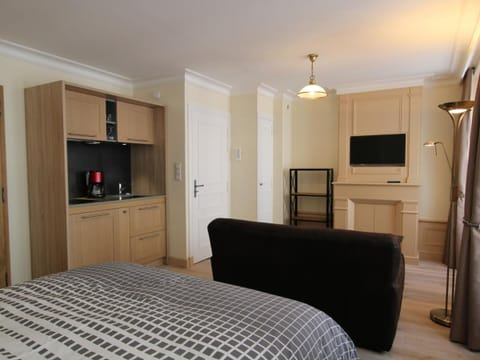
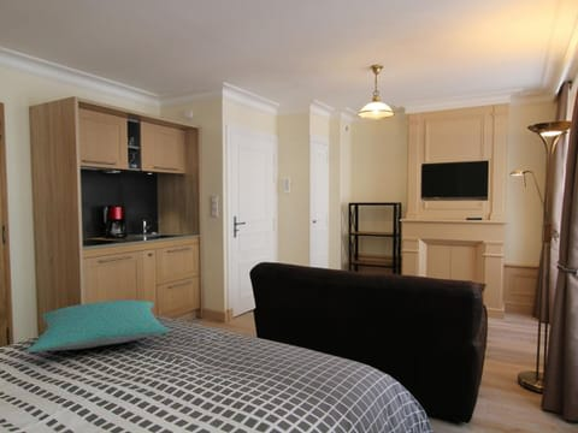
+ pillow (102, 322)
